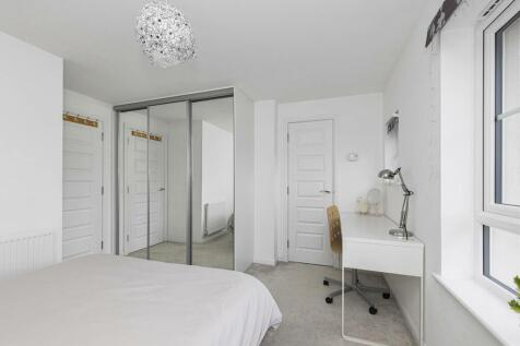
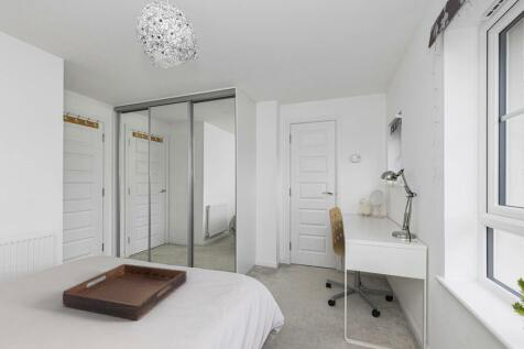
+ serving tray (129, 286)
